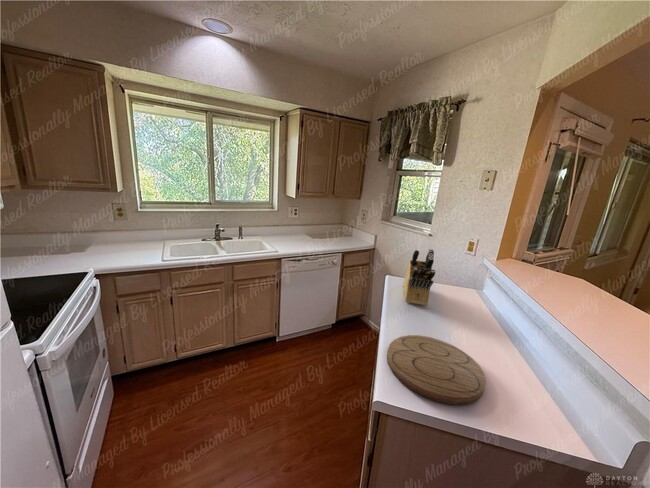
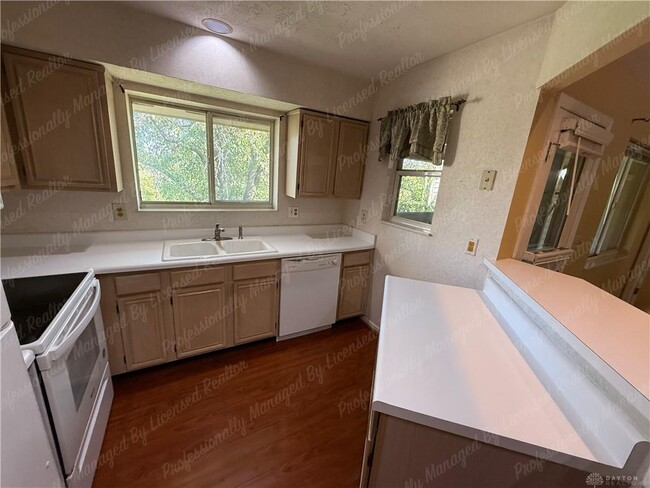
- knife block (419, 271)
- cutting board (433, 364)
